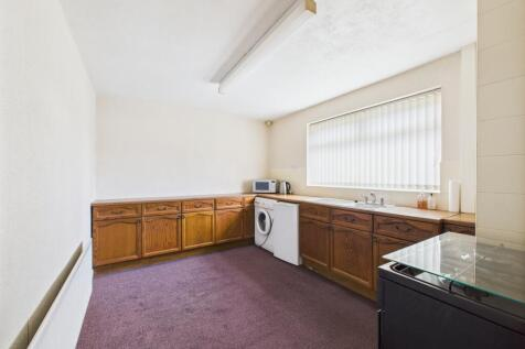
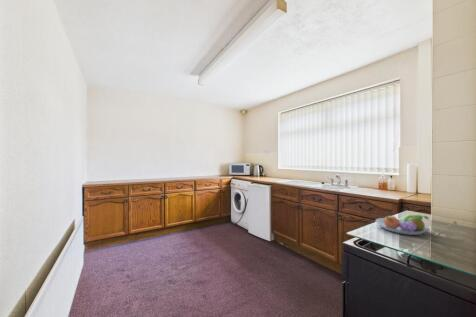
+ fruit bowl (402, 220)
